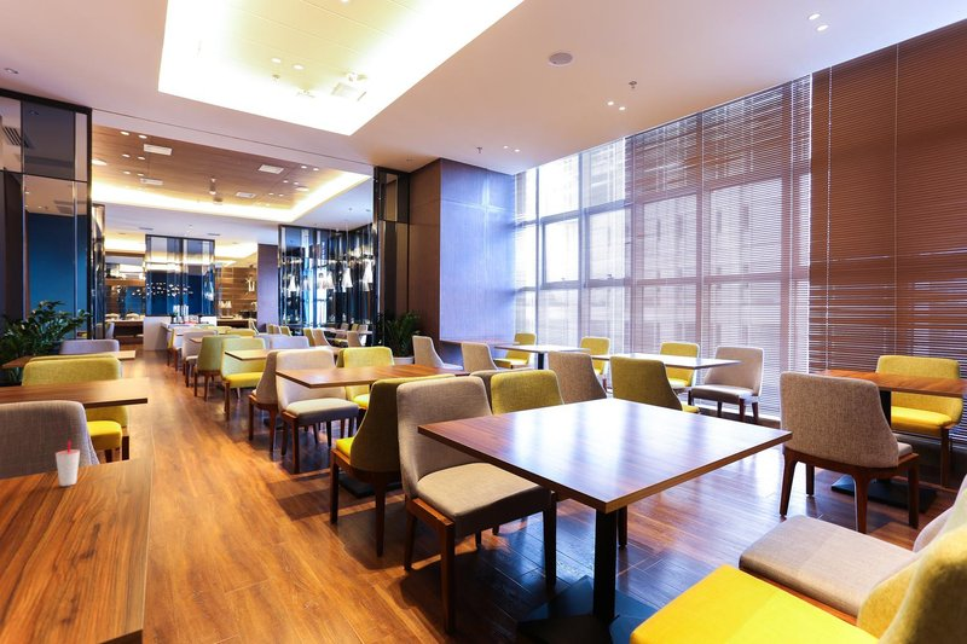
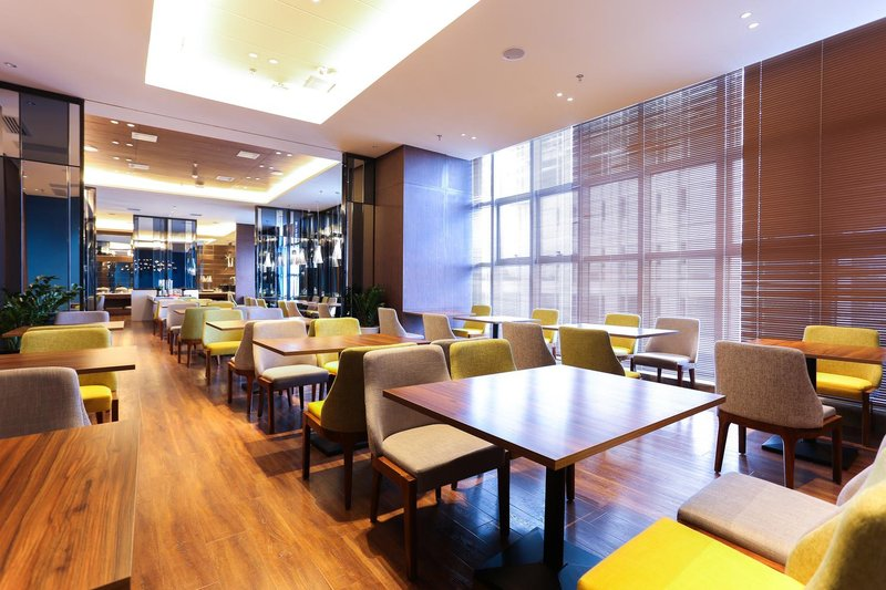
- cup (68, 462)
